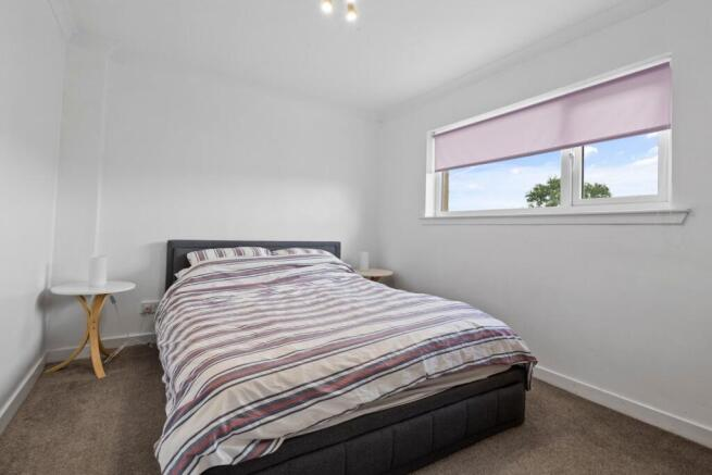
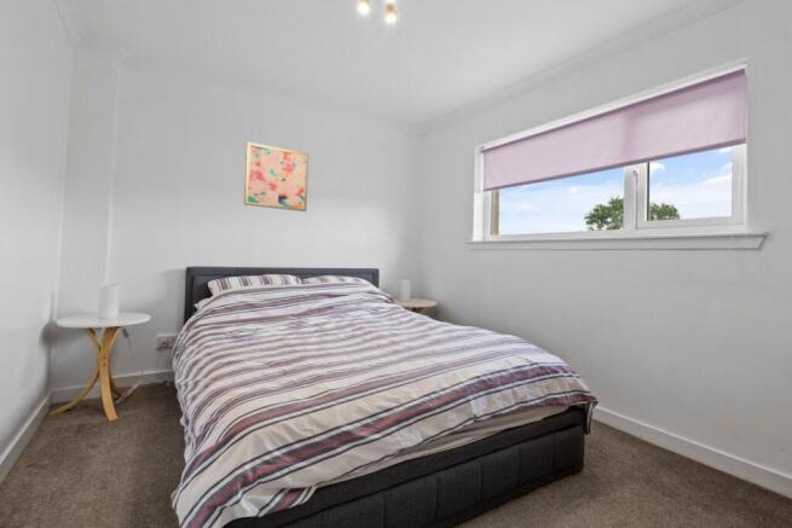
+ wall art (277, 178)
